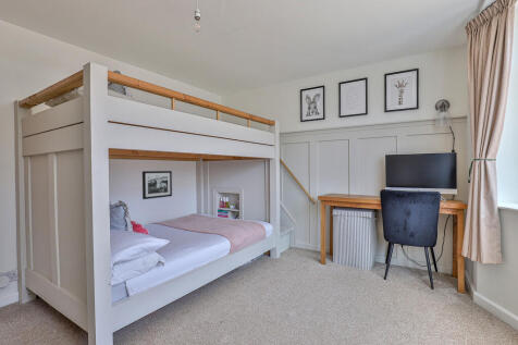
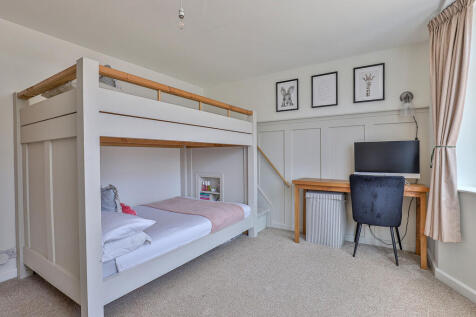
- picture frame (158, 184)
